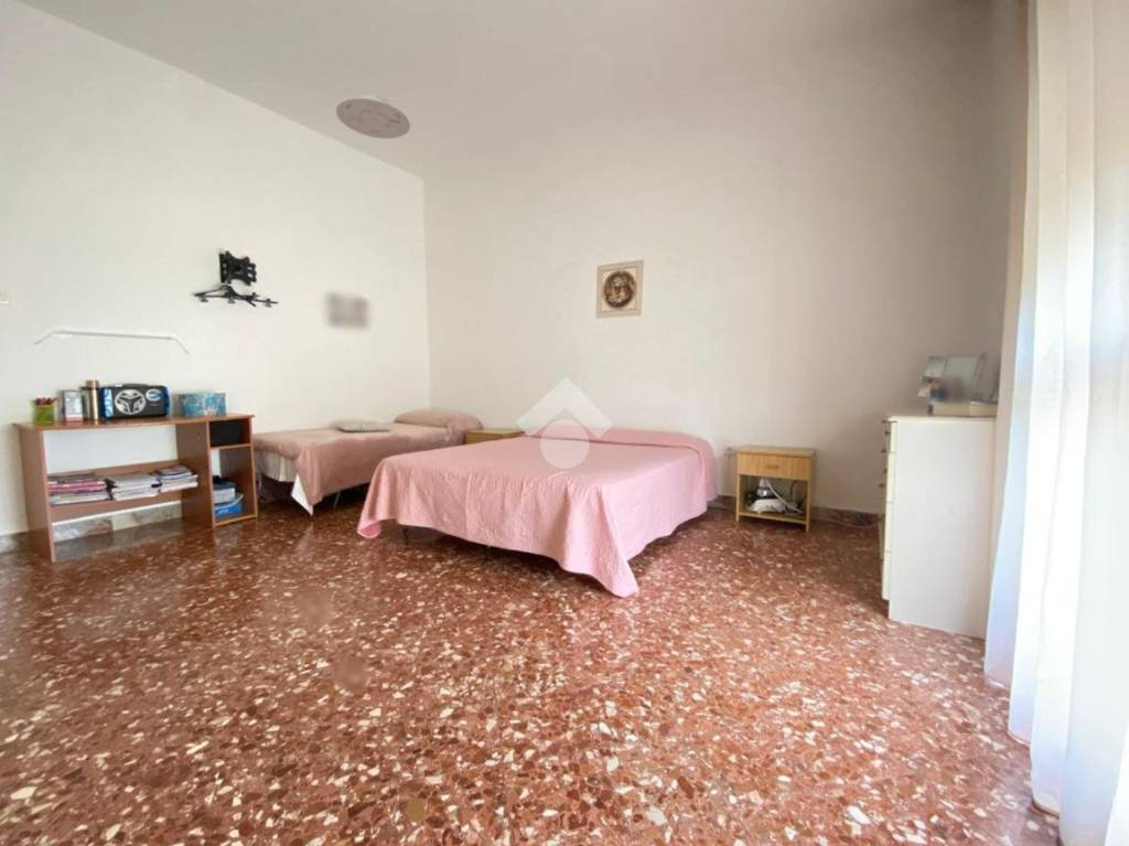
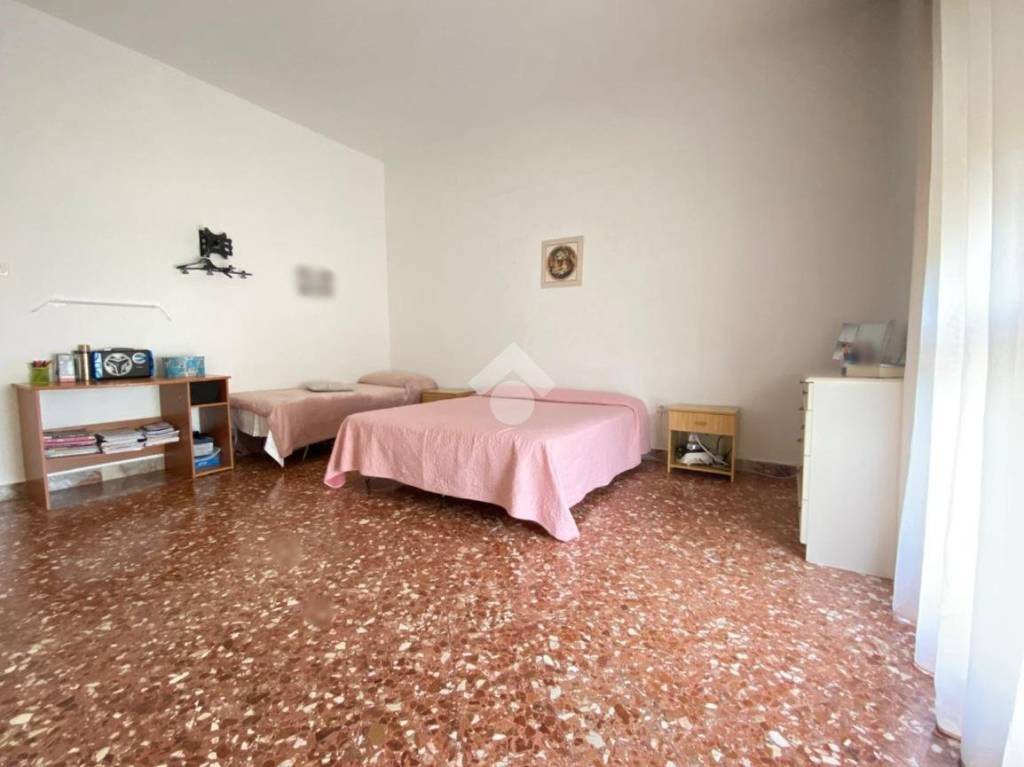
- ceiling light fixture (374, 110)
